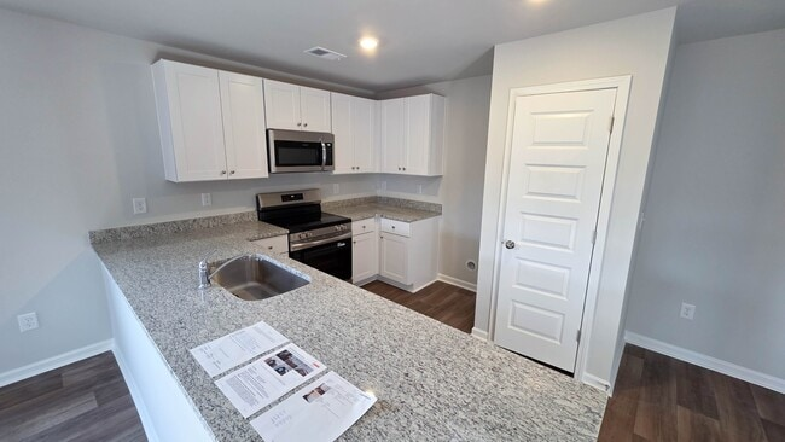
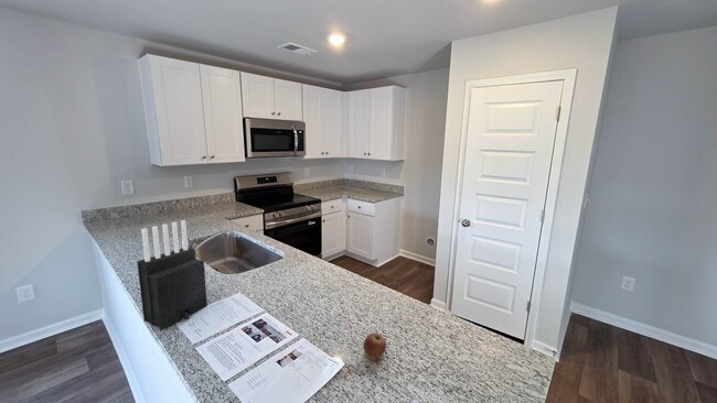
+ fruit (374, 345)
+ knife block (174, 271)
